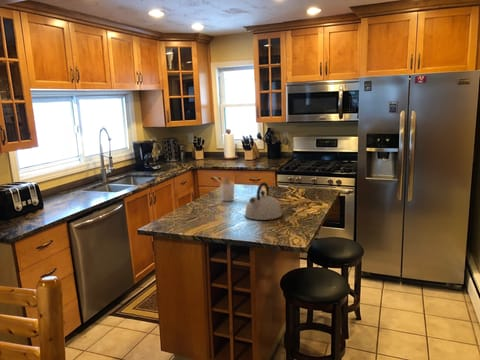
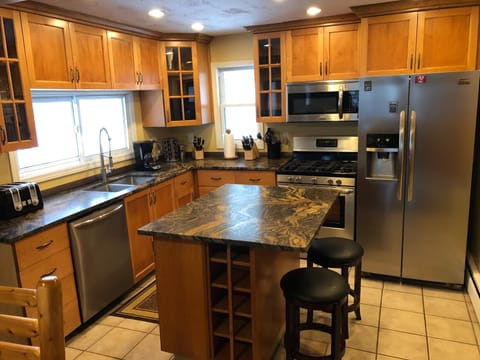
- utensil holder (223, 187)
- kettle (262, 199)
